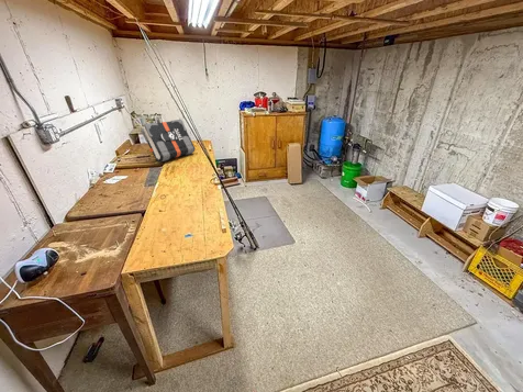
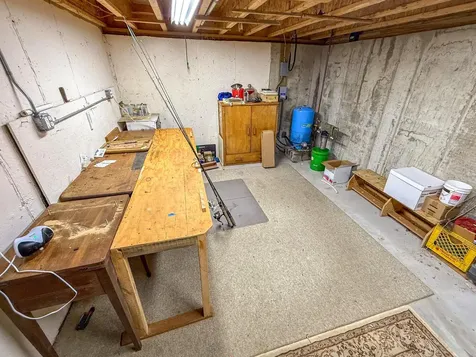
- book (166, 138)
